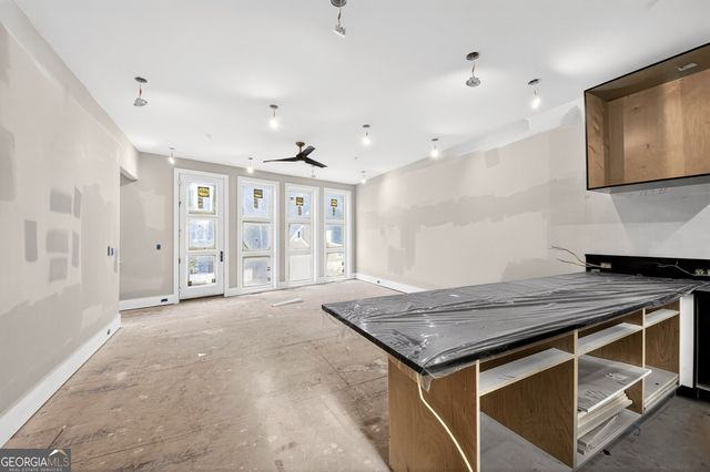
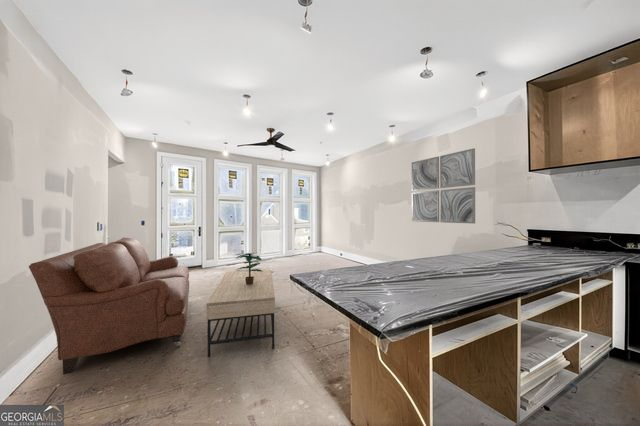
+ sofa (134, 284)
+ coffee table (246, 303)
+ potted plant (249, 268)
+ wall art (438, 188)
